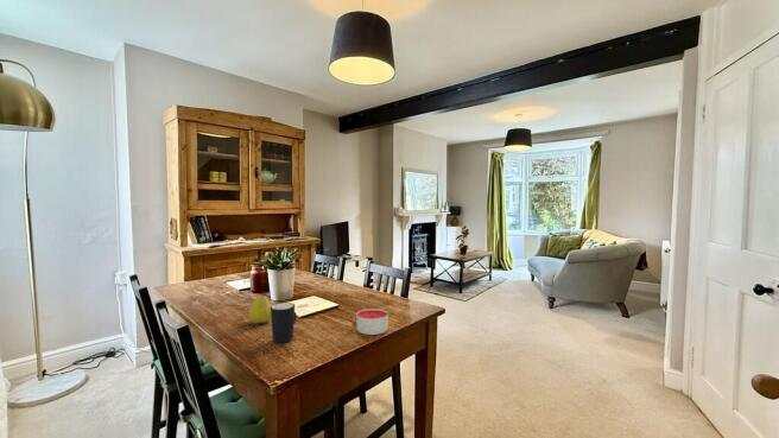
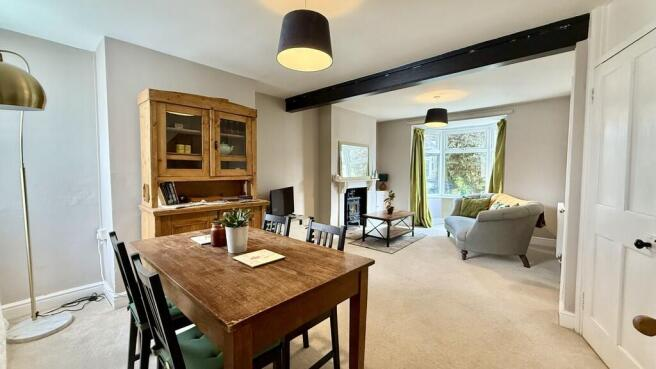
- candle (372, 320)
- fruit (260, 307)
- mug (285, 320)
